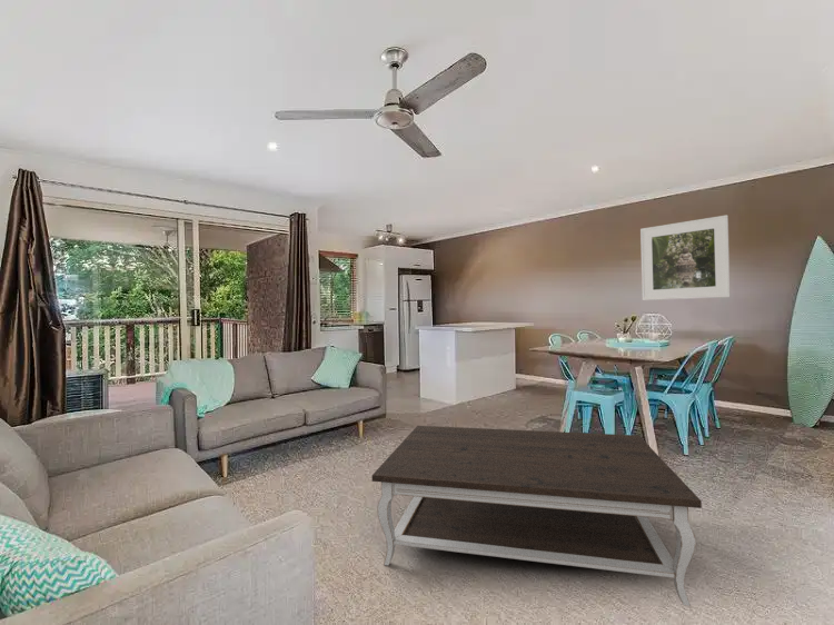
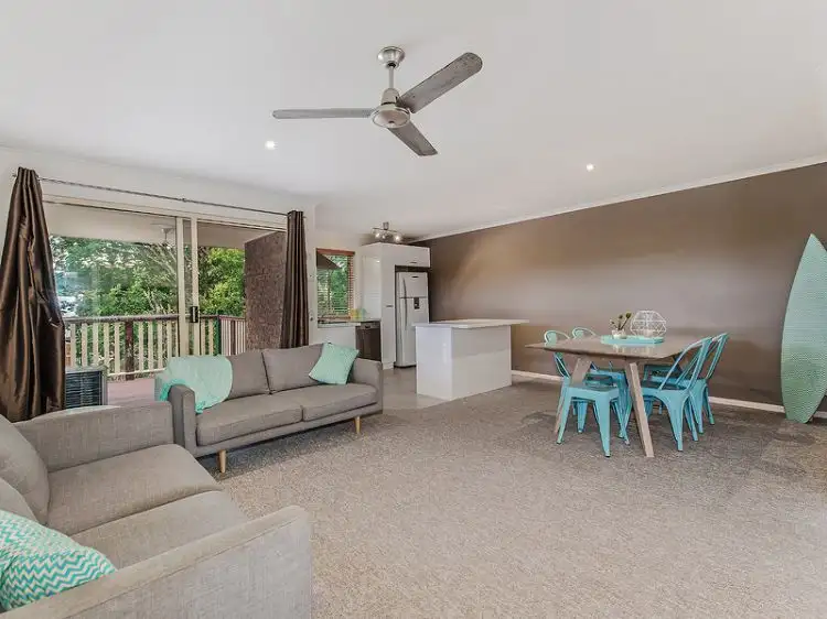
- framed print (682, 260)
- coffee table (522, 494)
